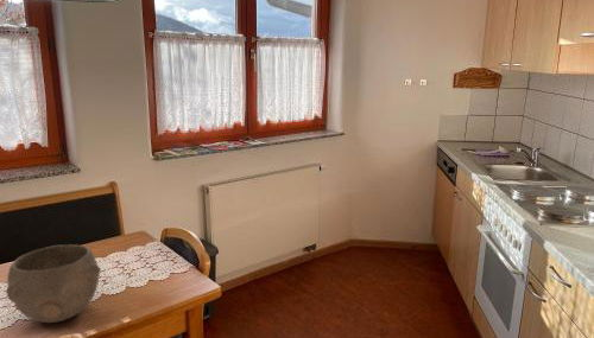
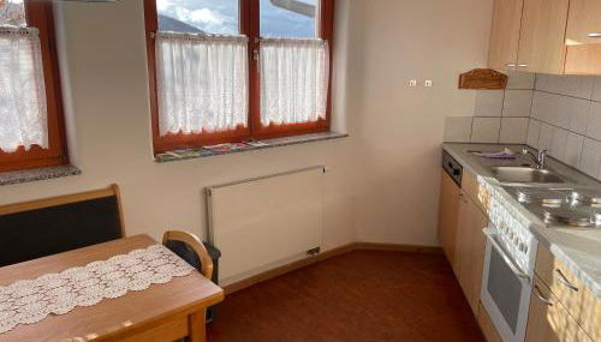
- bowl (57, 285)
